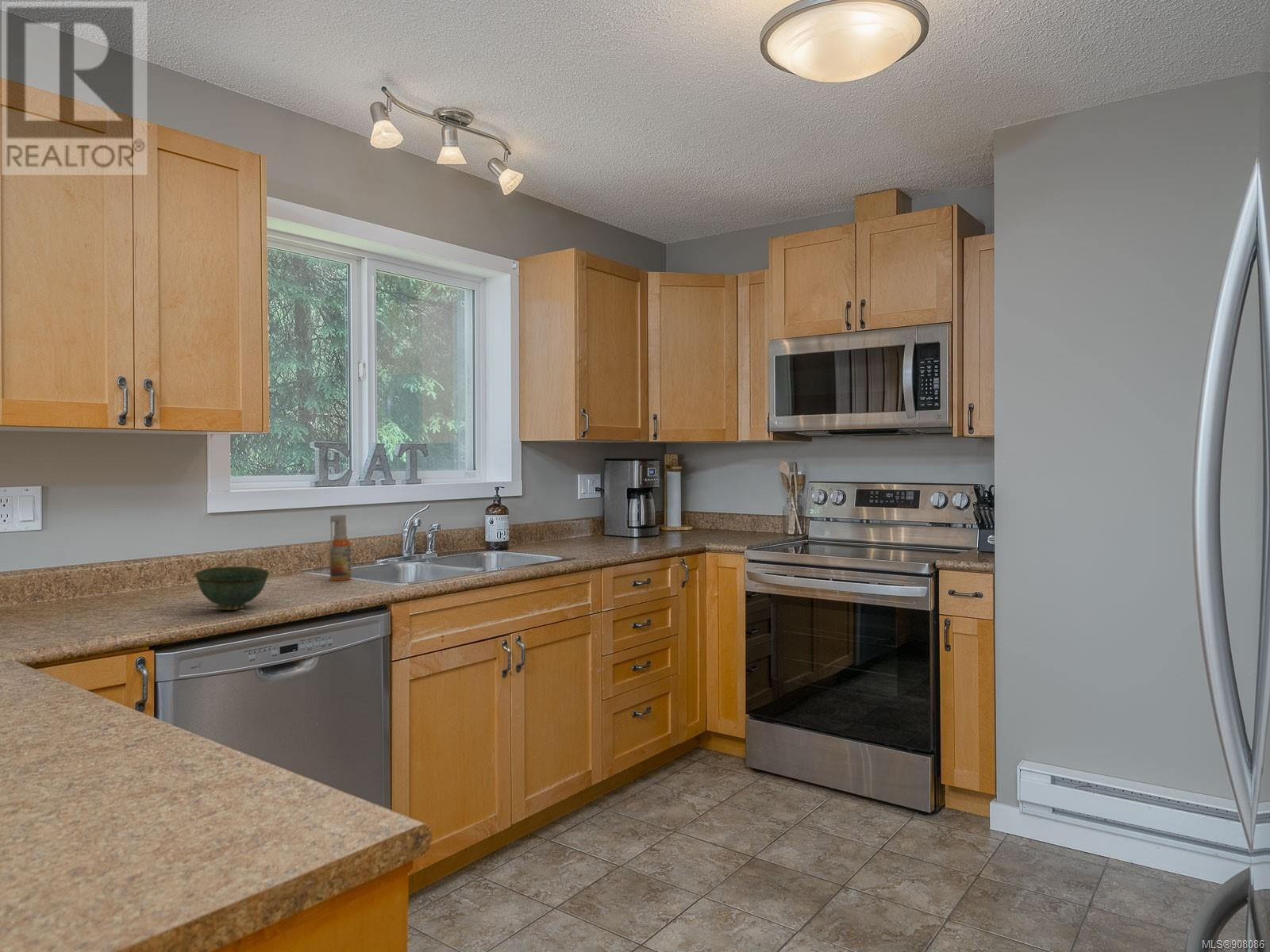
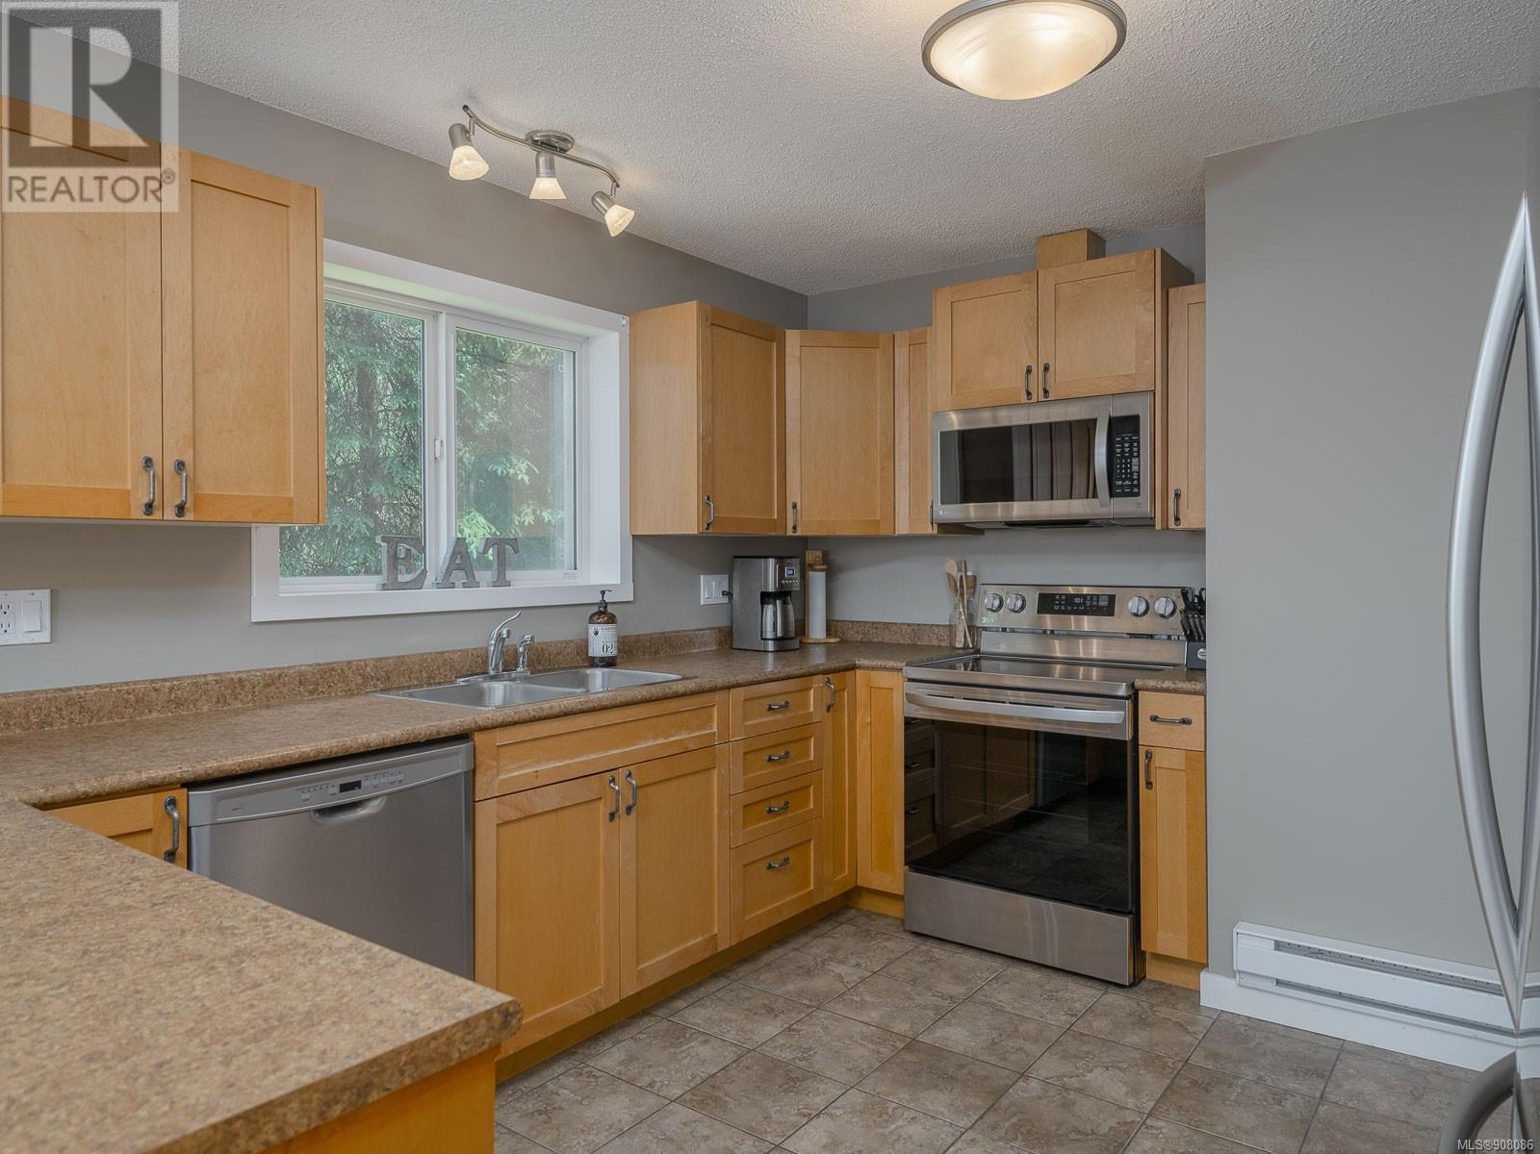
- spray bottle (339, 547)
- bowl (233, 589)
